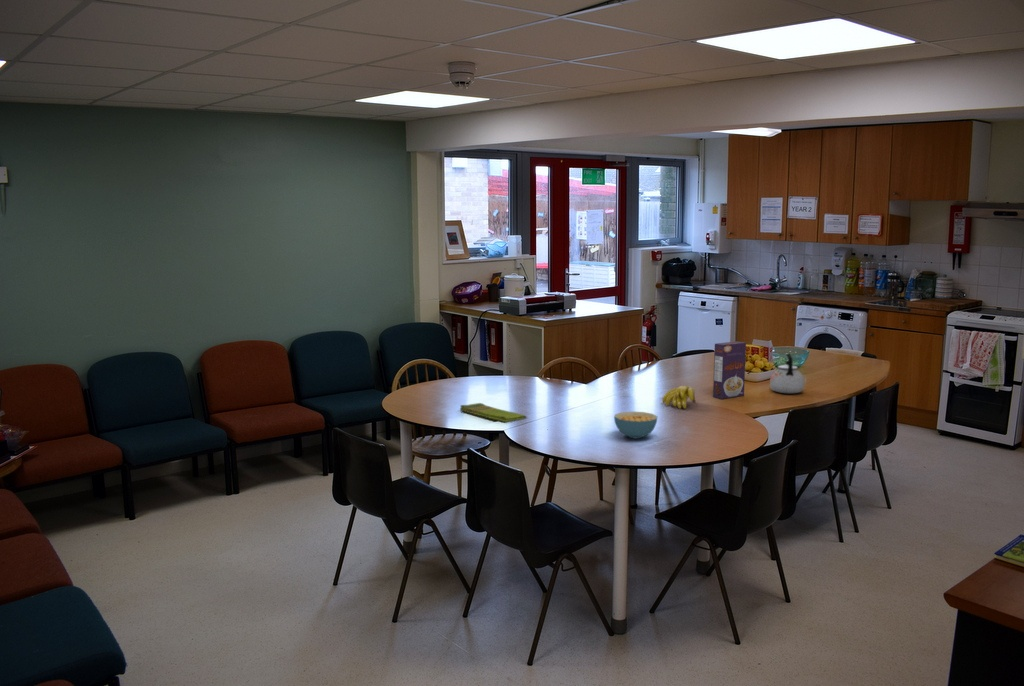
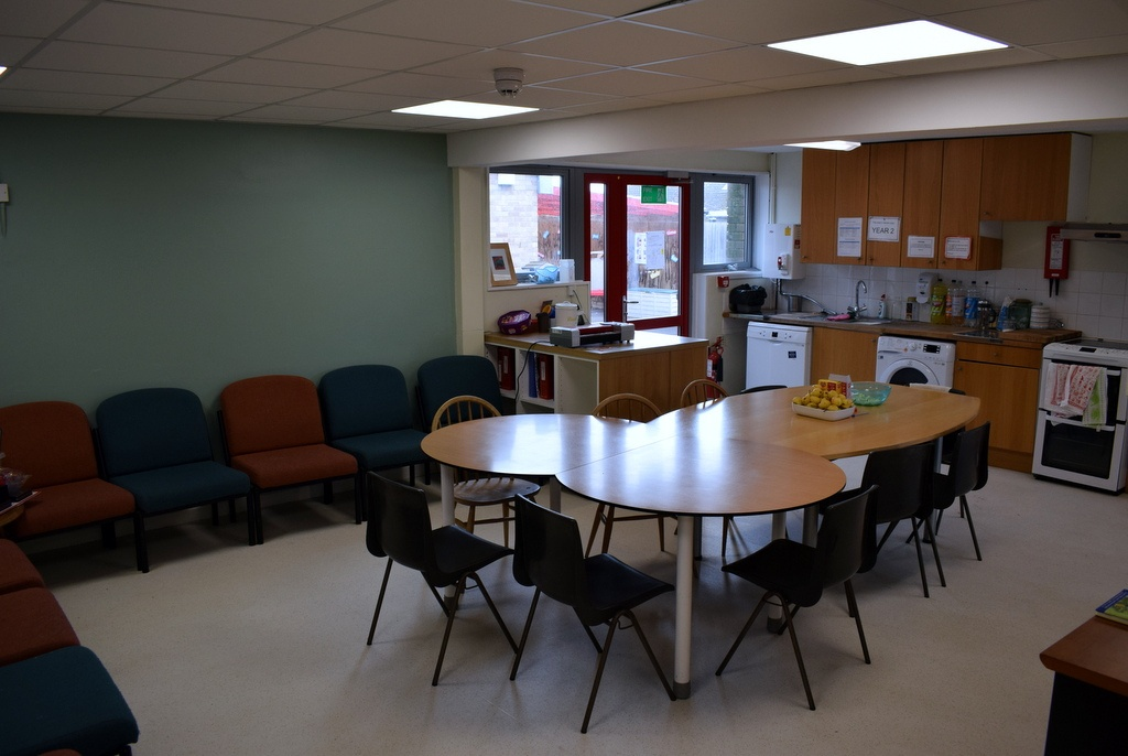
- dish towel (492, 411)
- cereal bowl (635, 426)
- kettle (787, 372)
- cereal box (729, 369)
- banana (685, 395)
